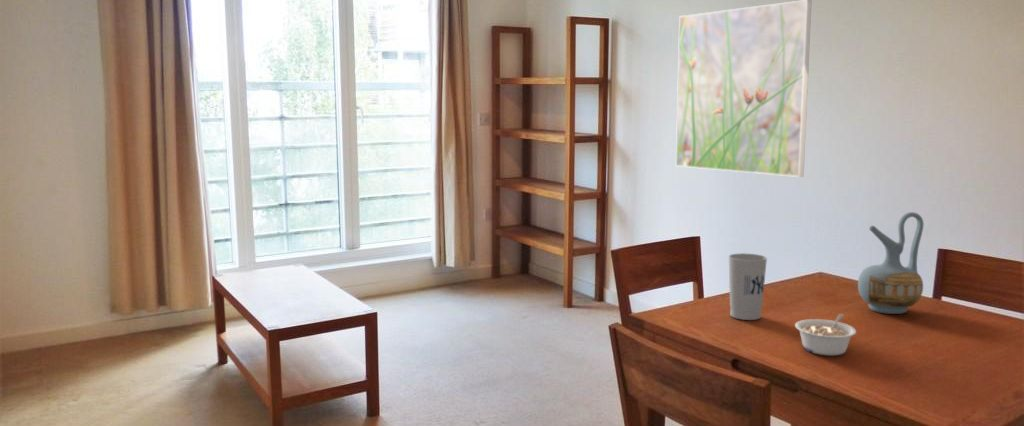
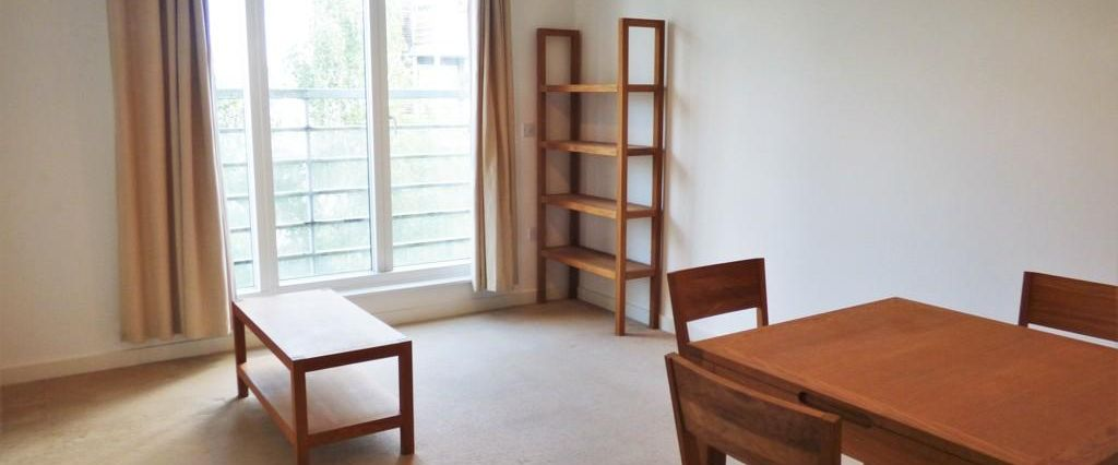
- legume (824, 335)
- cup (746, 286)
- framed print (737, 91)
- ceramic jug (891, 261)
